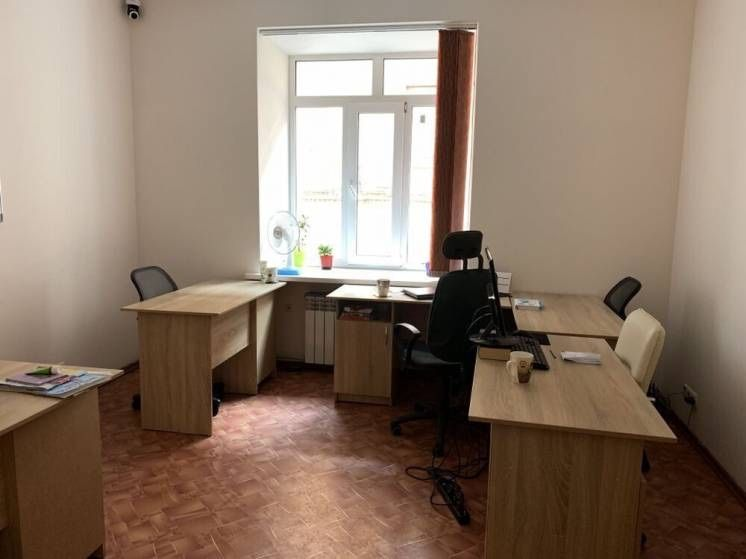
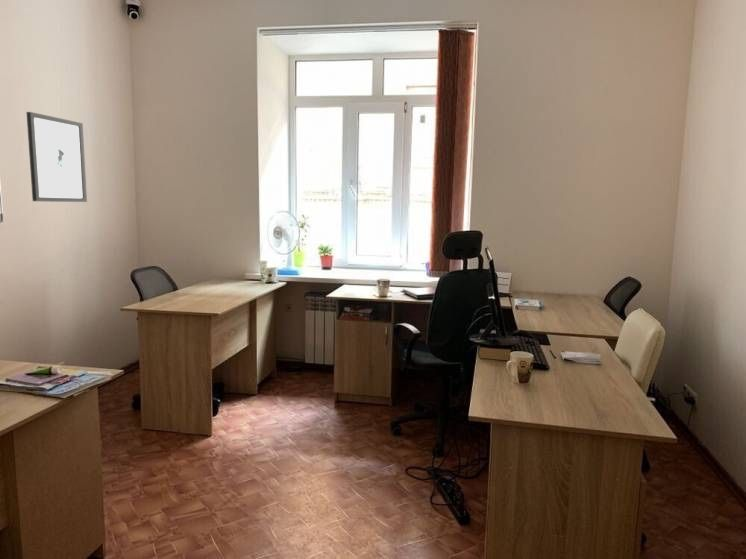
+ wall art (58, 160)
